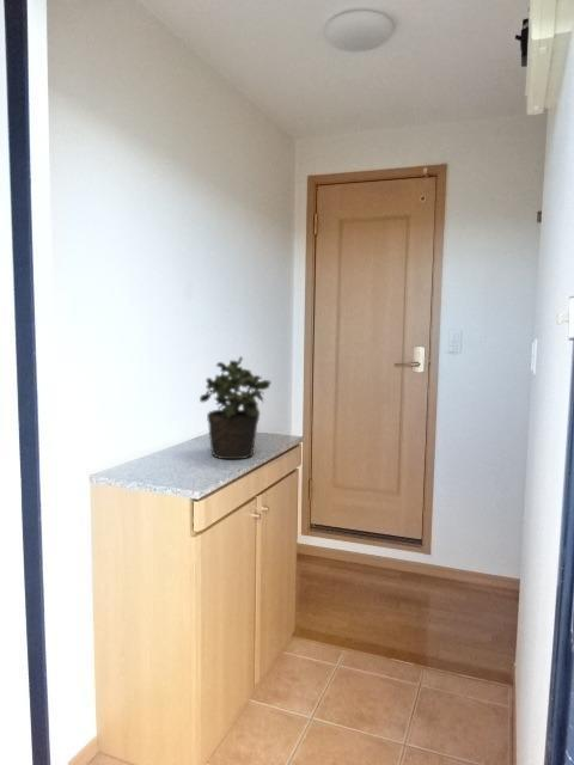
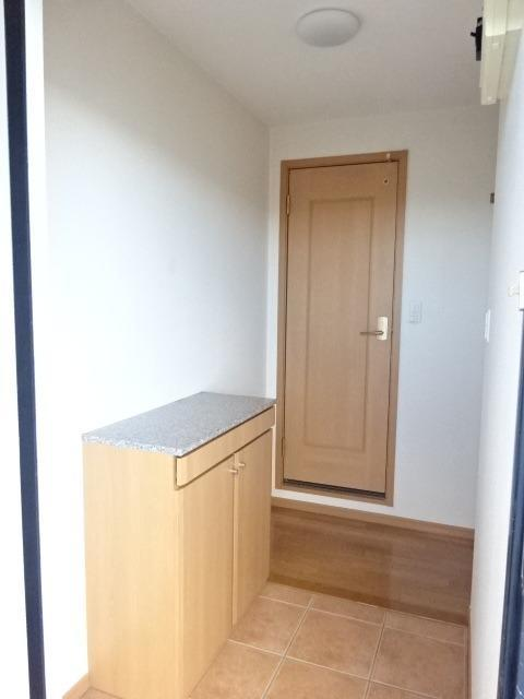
- potted plant (236, 405)
